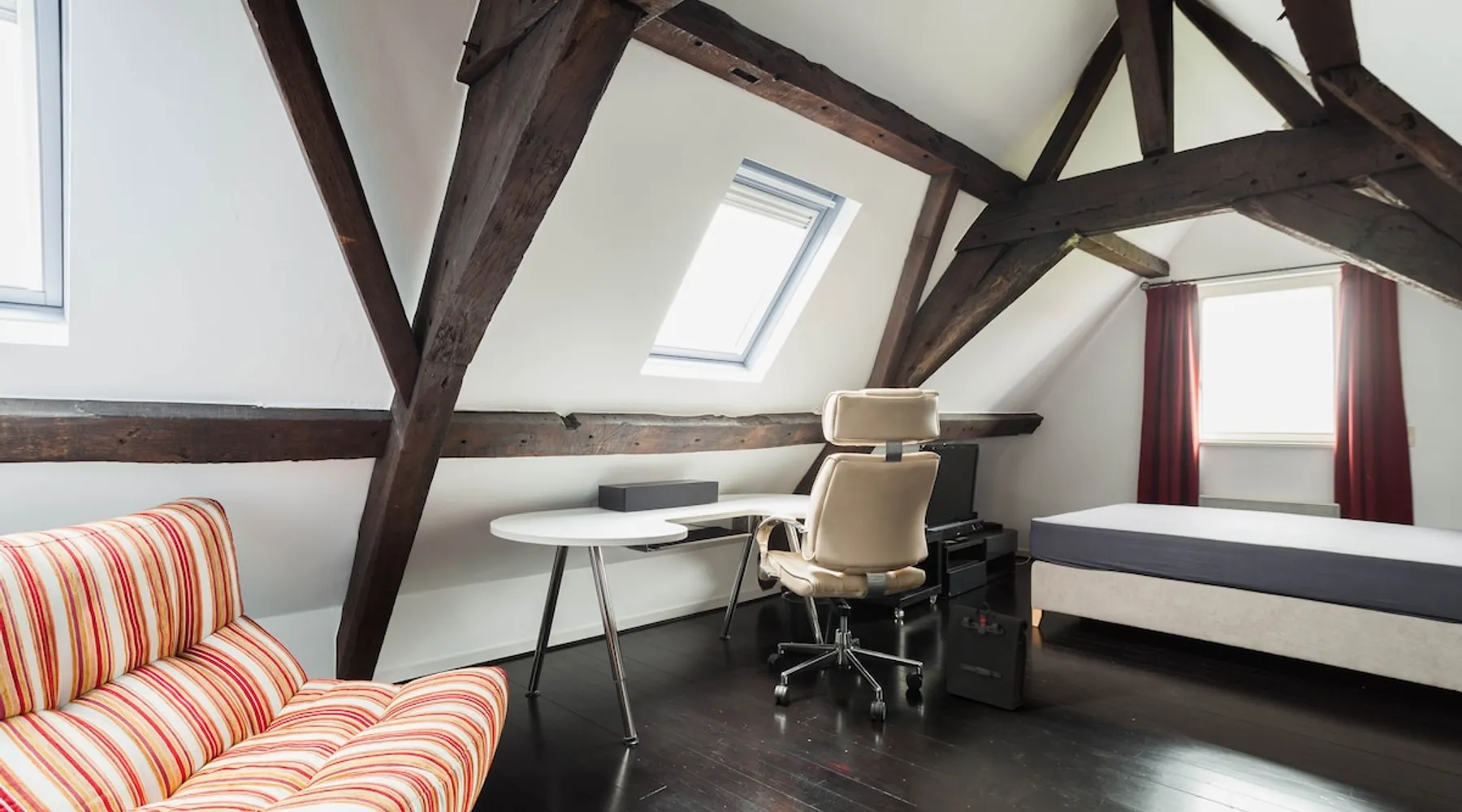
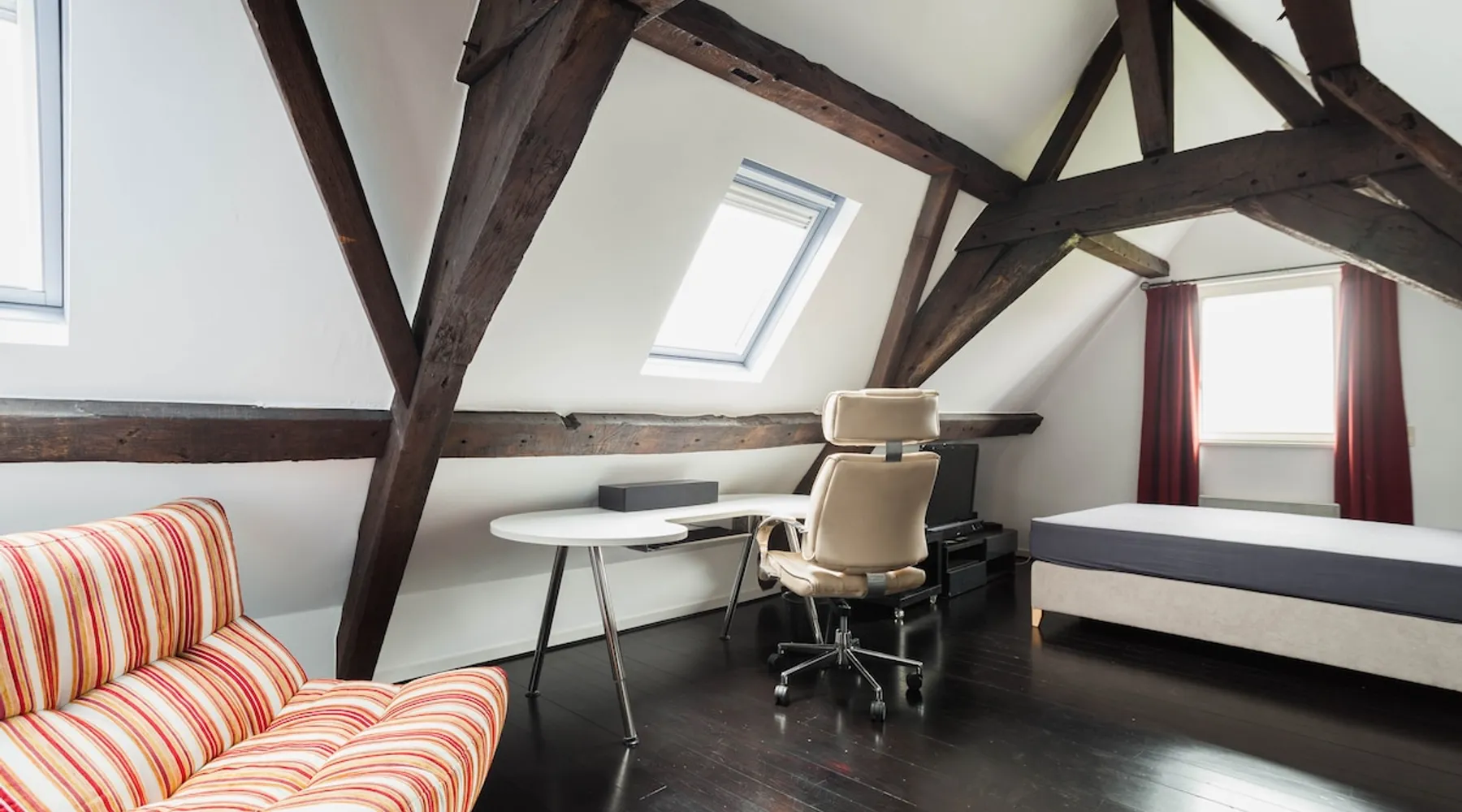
- backpack (985, 650)
